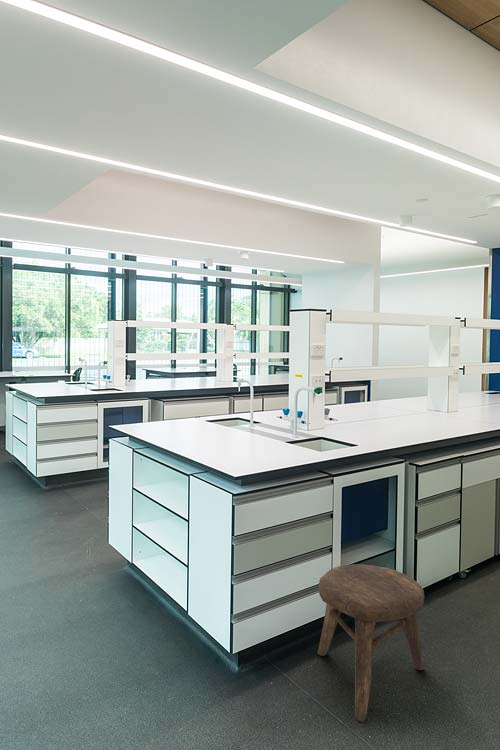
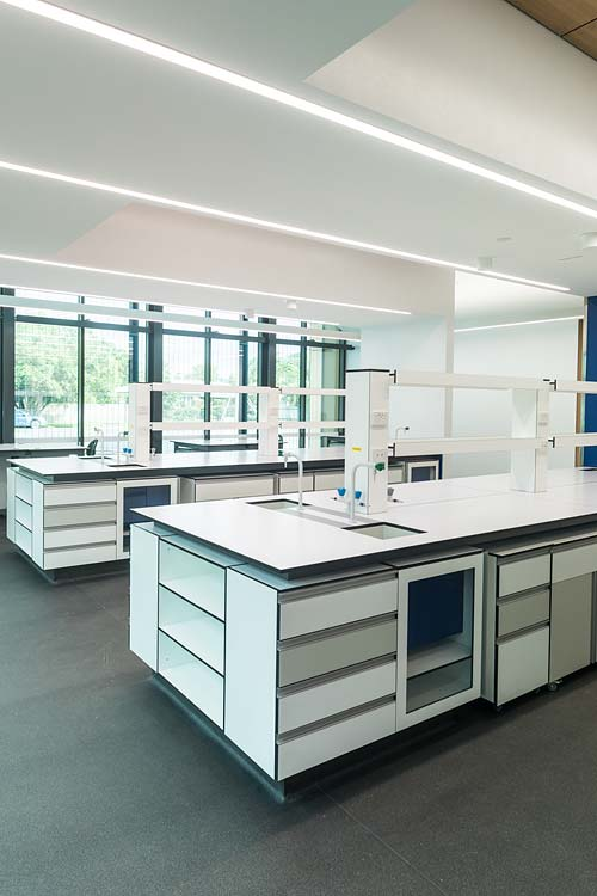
- stool (364, 628)
